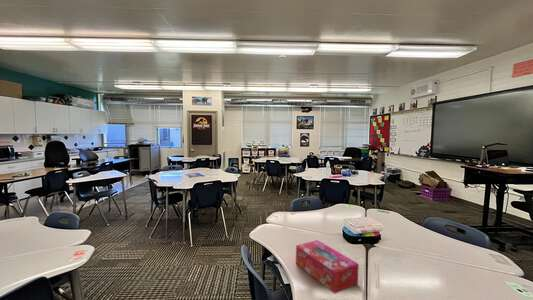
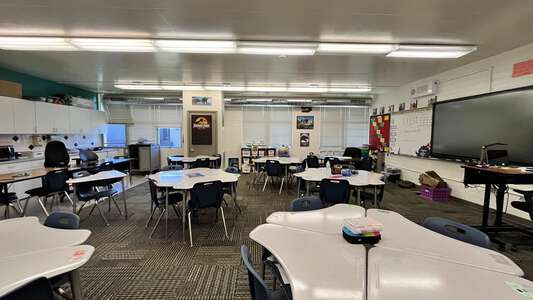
- tissue box (324, 263)
